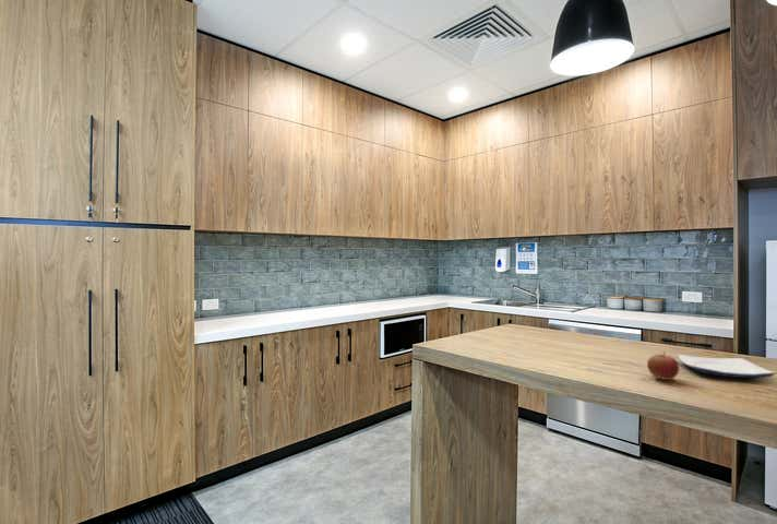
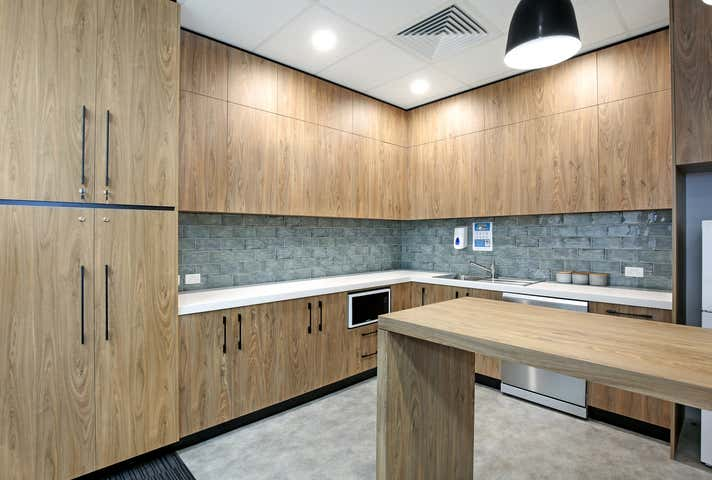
- apple (662, 365)
- plate (721, 367)
